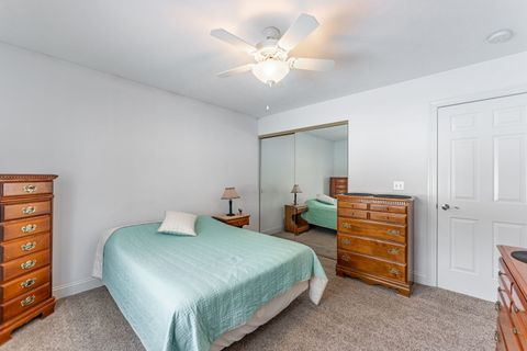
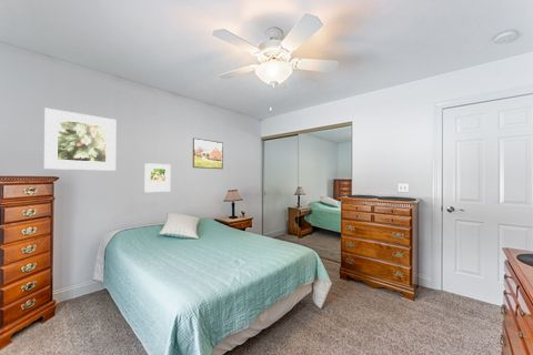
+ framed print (209, 154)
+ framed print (83, 142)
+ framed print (158, 178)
